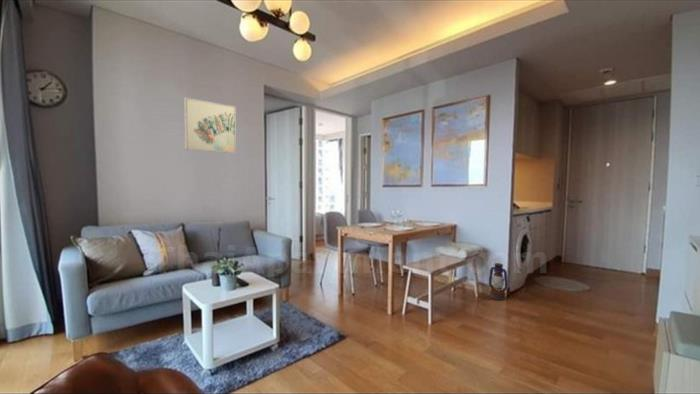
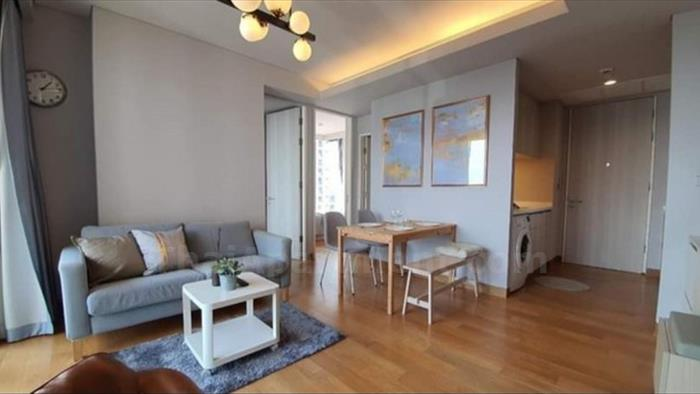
- lantern (498, 280)
- wall art (211, 126)
